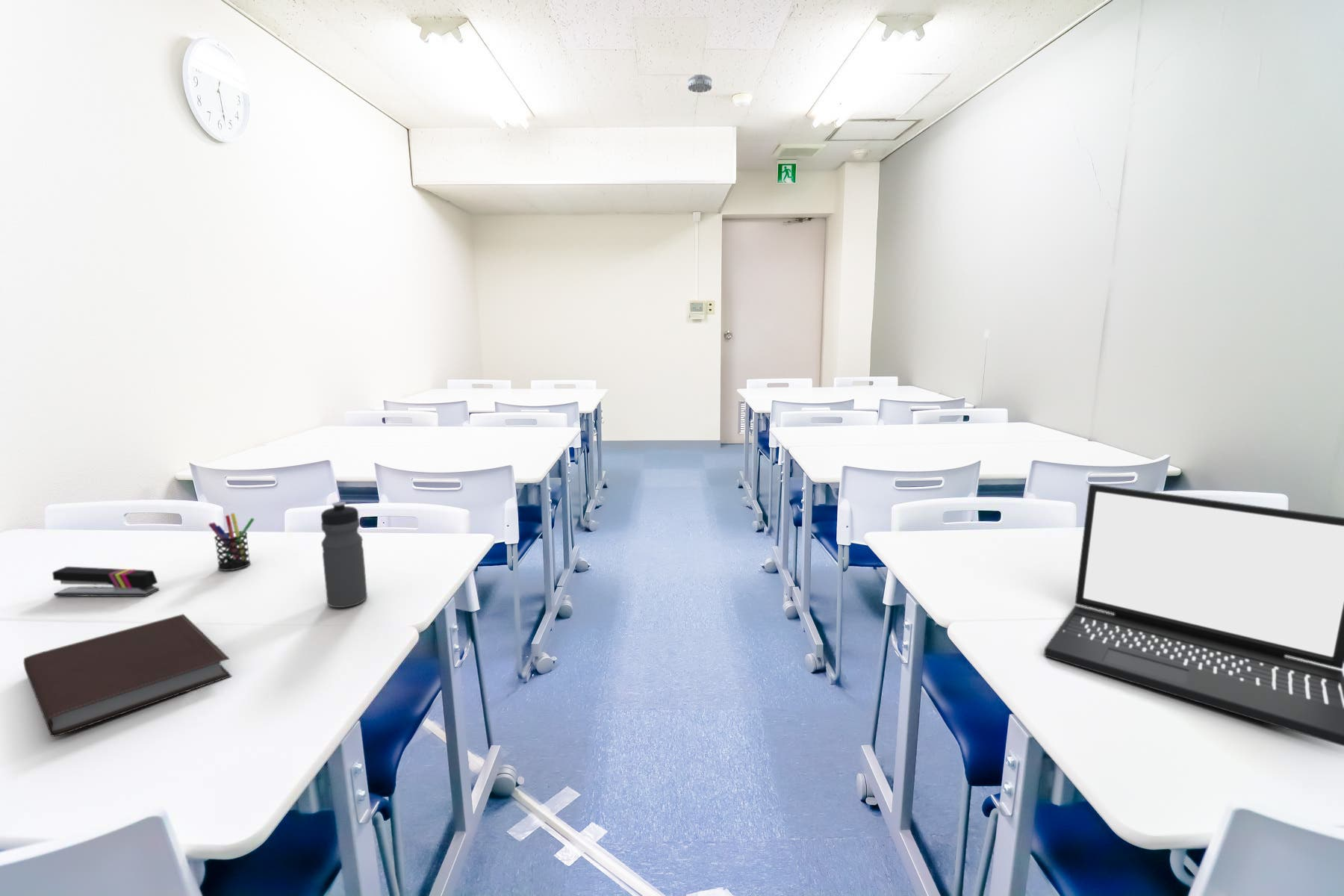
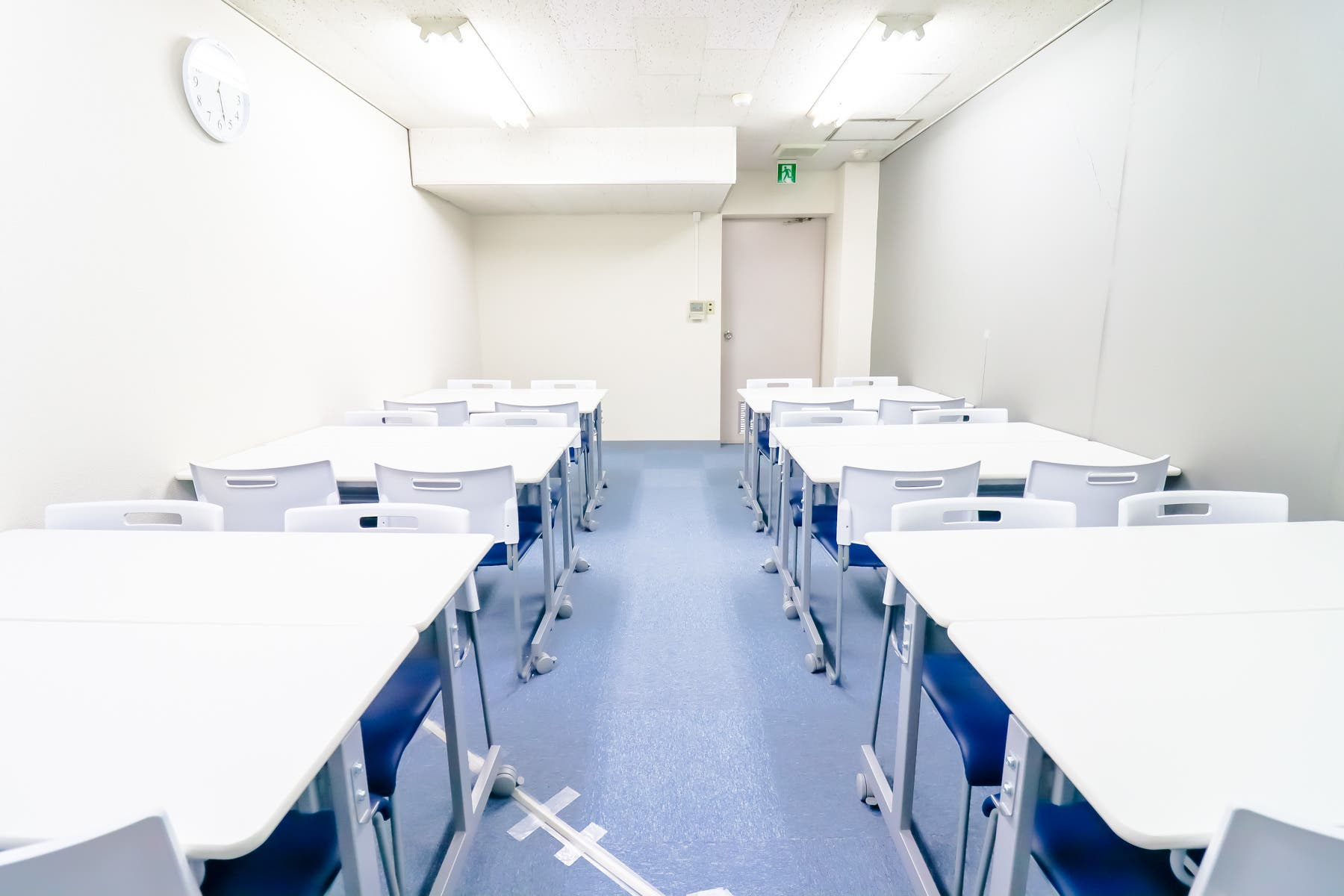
- water bottle (343, 552)
- smoke detector (700, 83)
- laptop (1199, 592)
- pen holder (234, 539)
- notebook (127, 666)
- stapler (105, 581)
